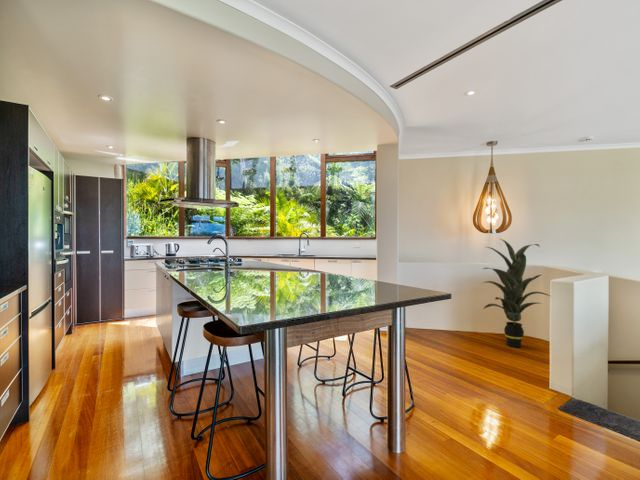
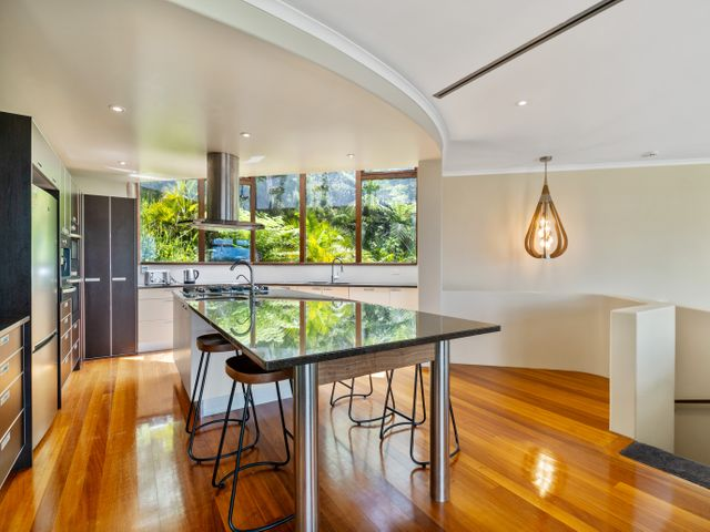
- indoor plant (509, 291)
